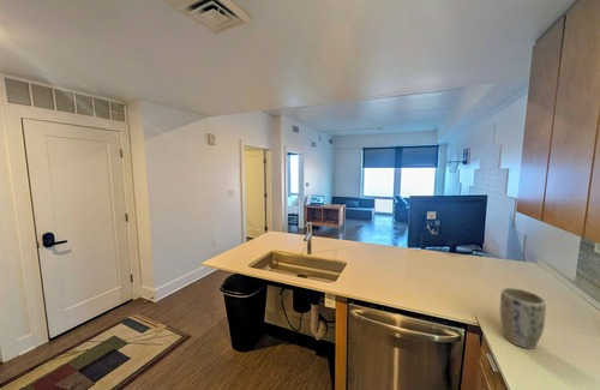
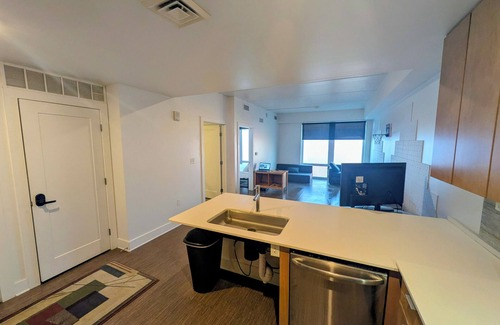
- plant pot (521, 318)
